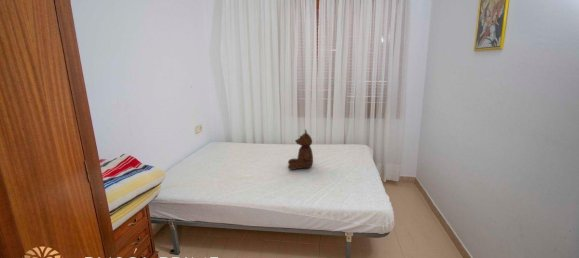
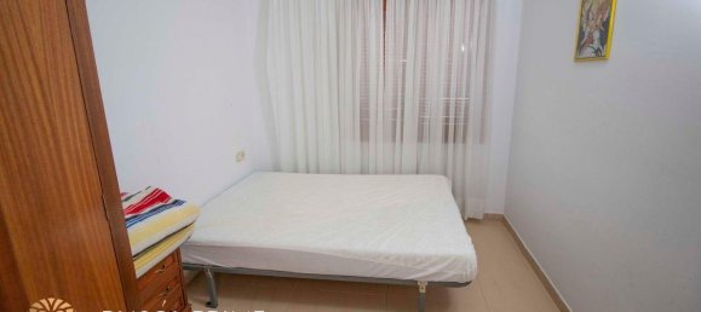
- teddy bear (300, 149)
